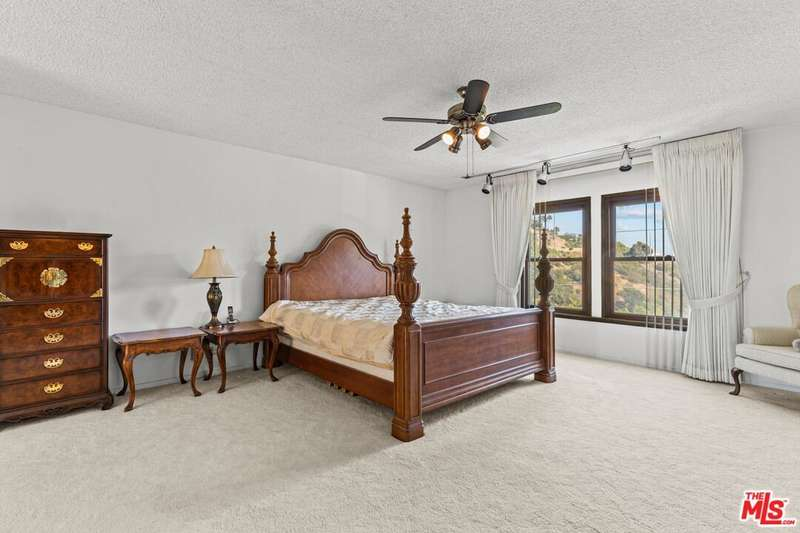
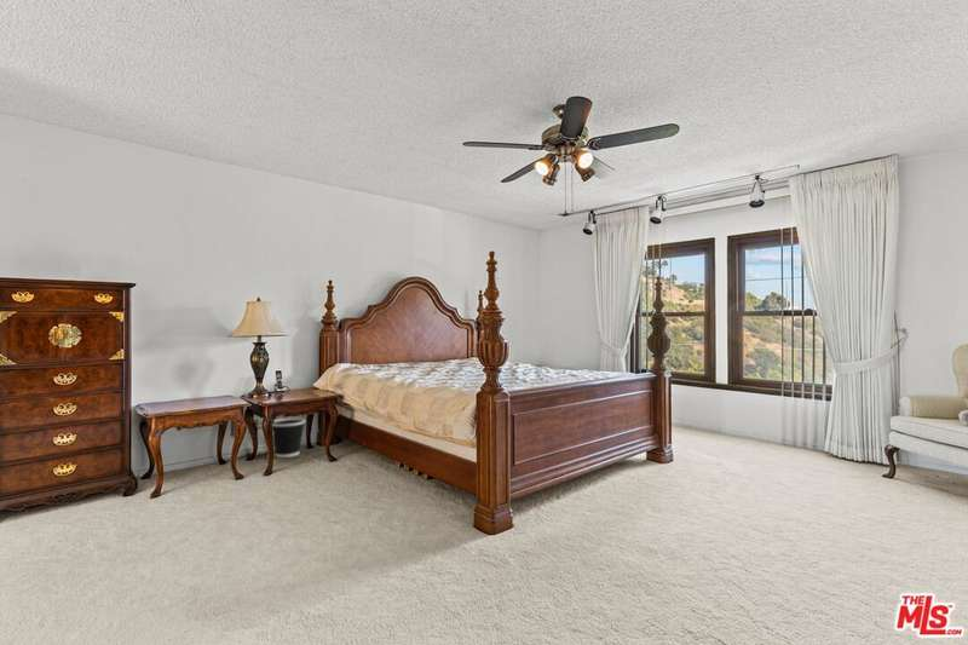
+ wastebasket (287, 437)
